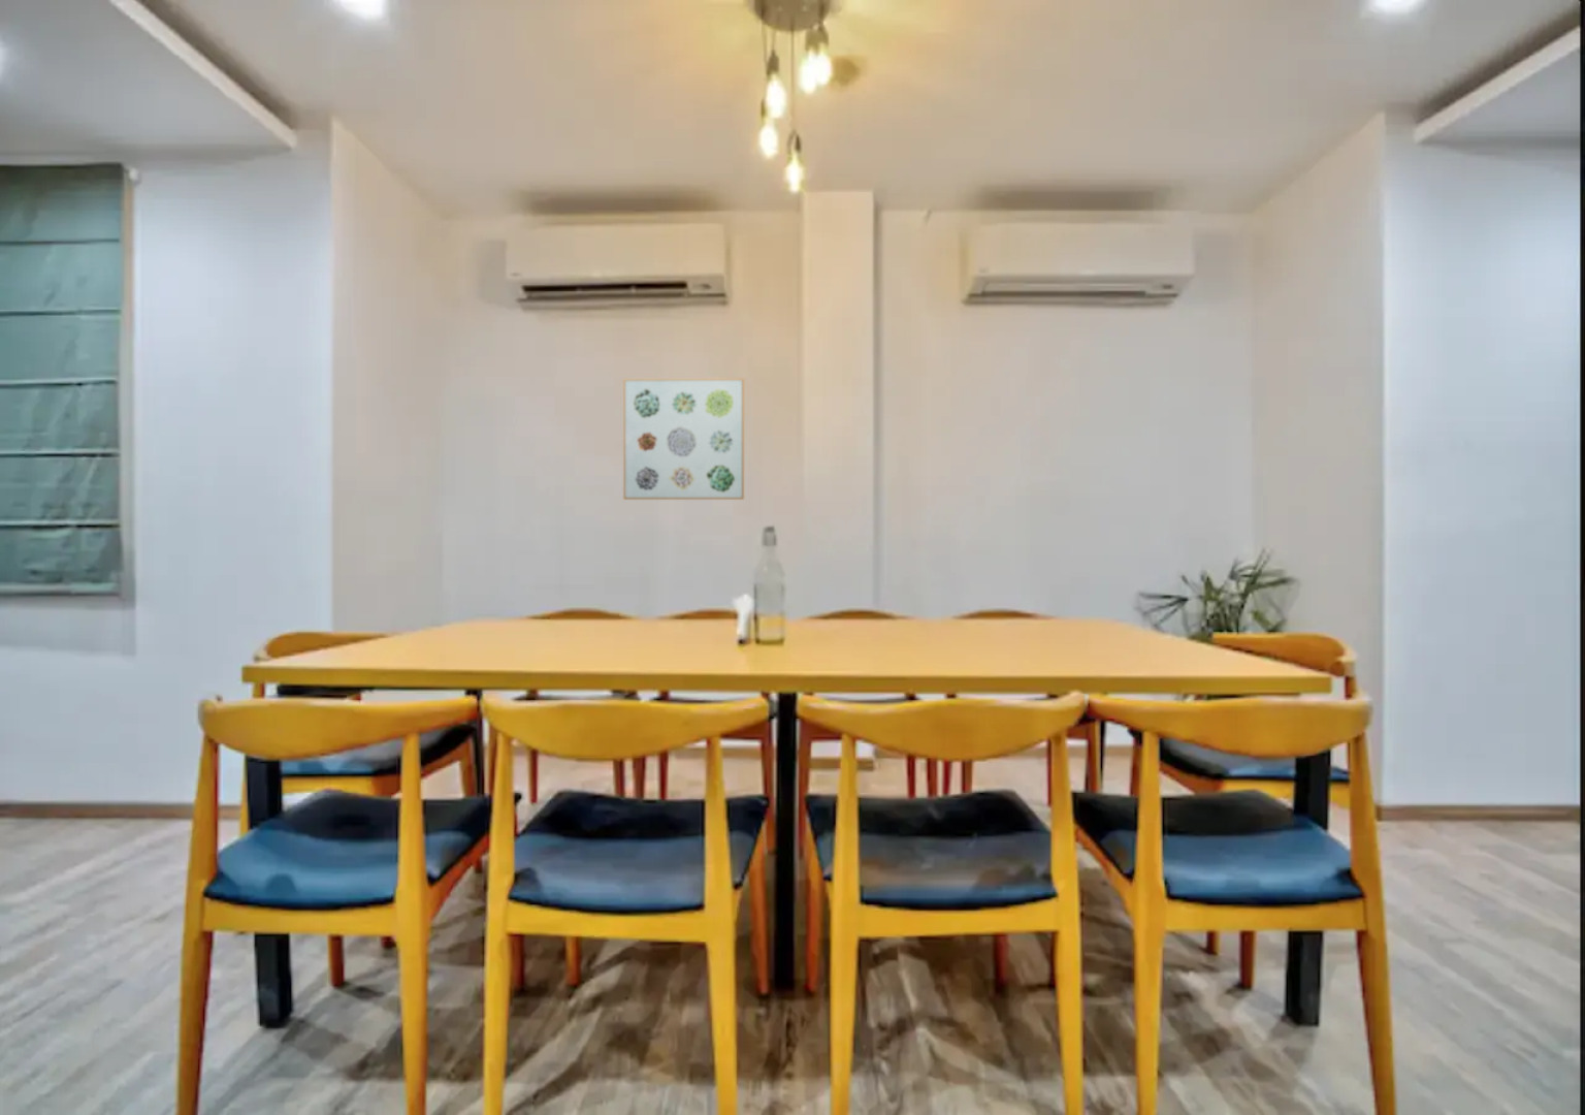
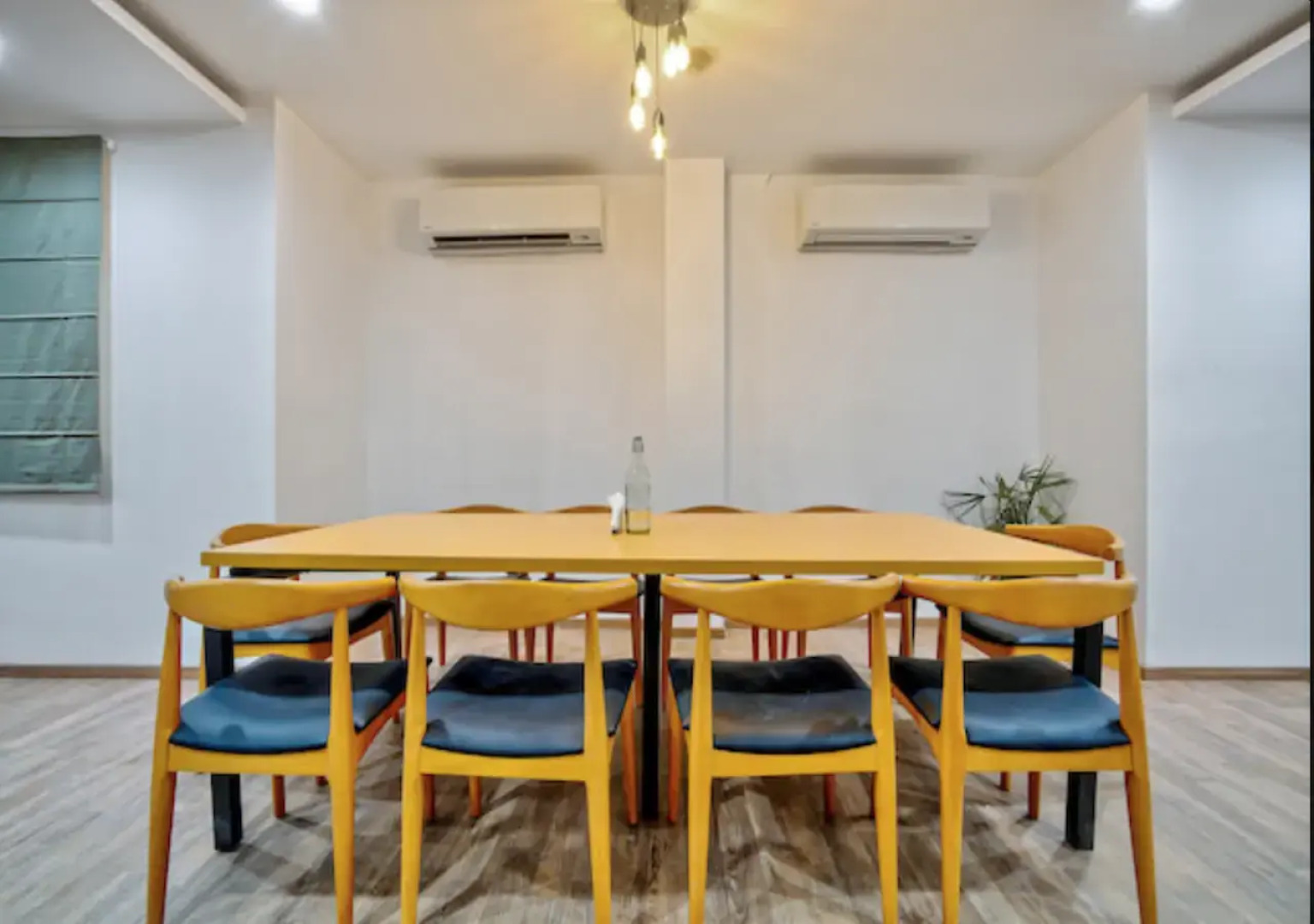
- wall art (683, 439)
